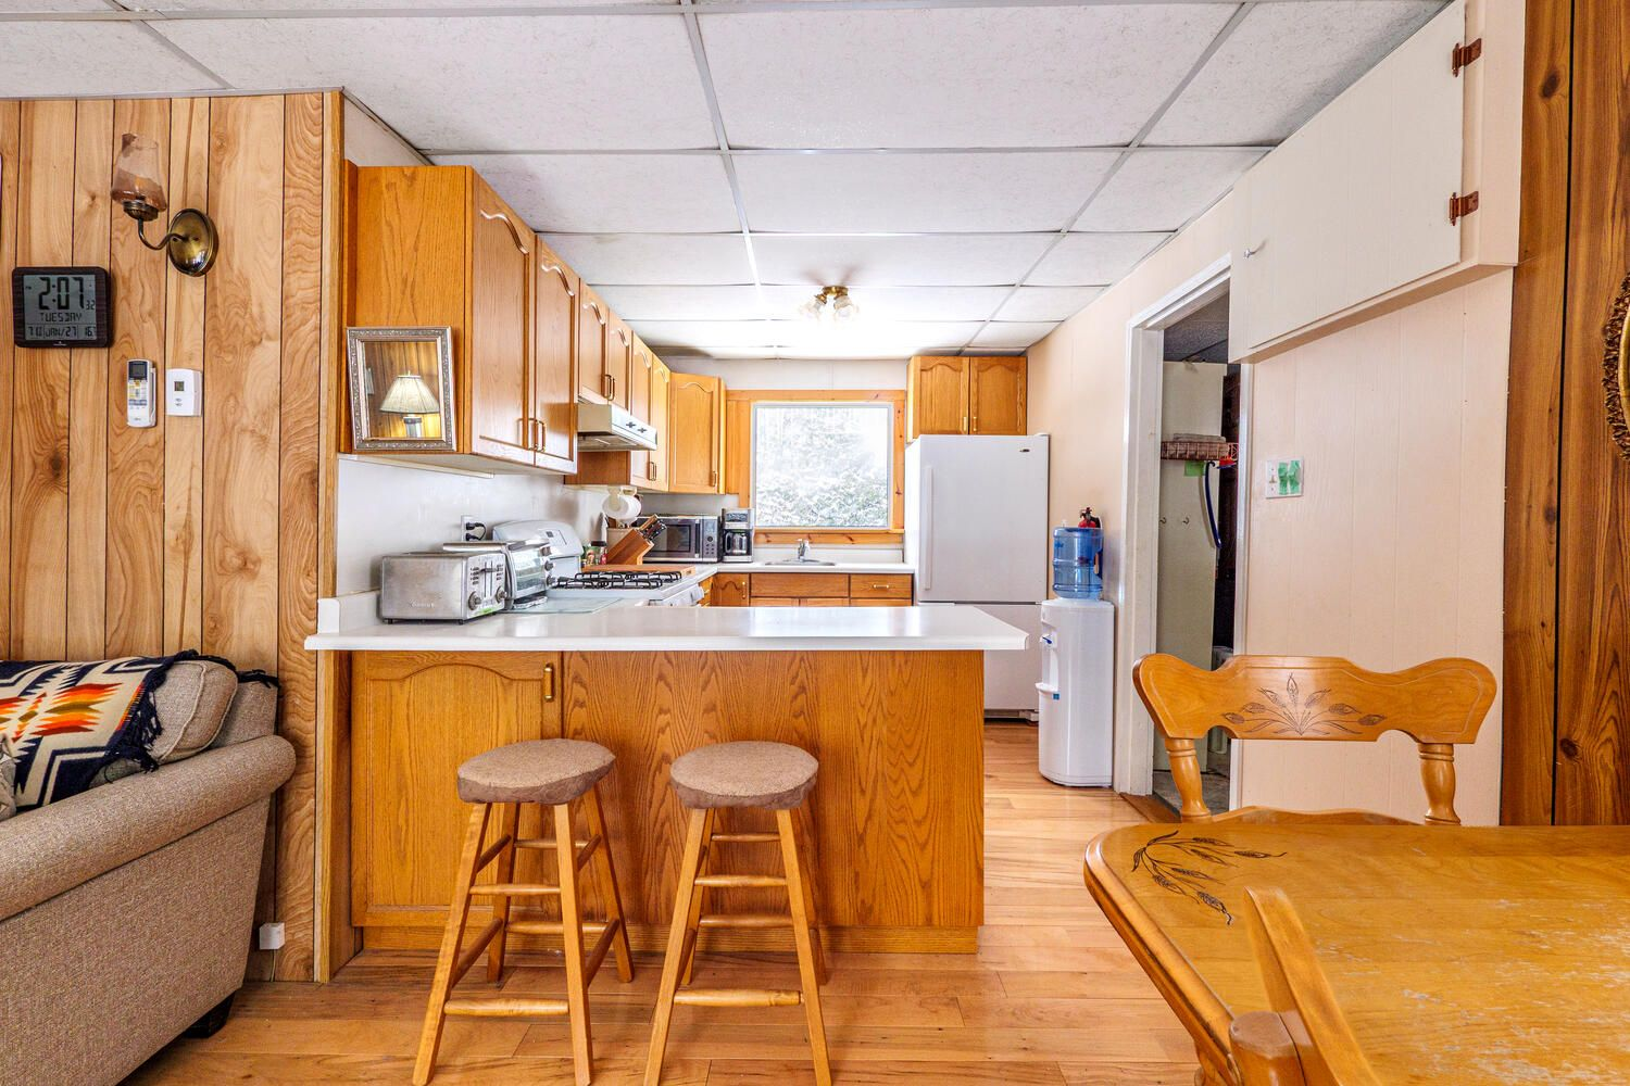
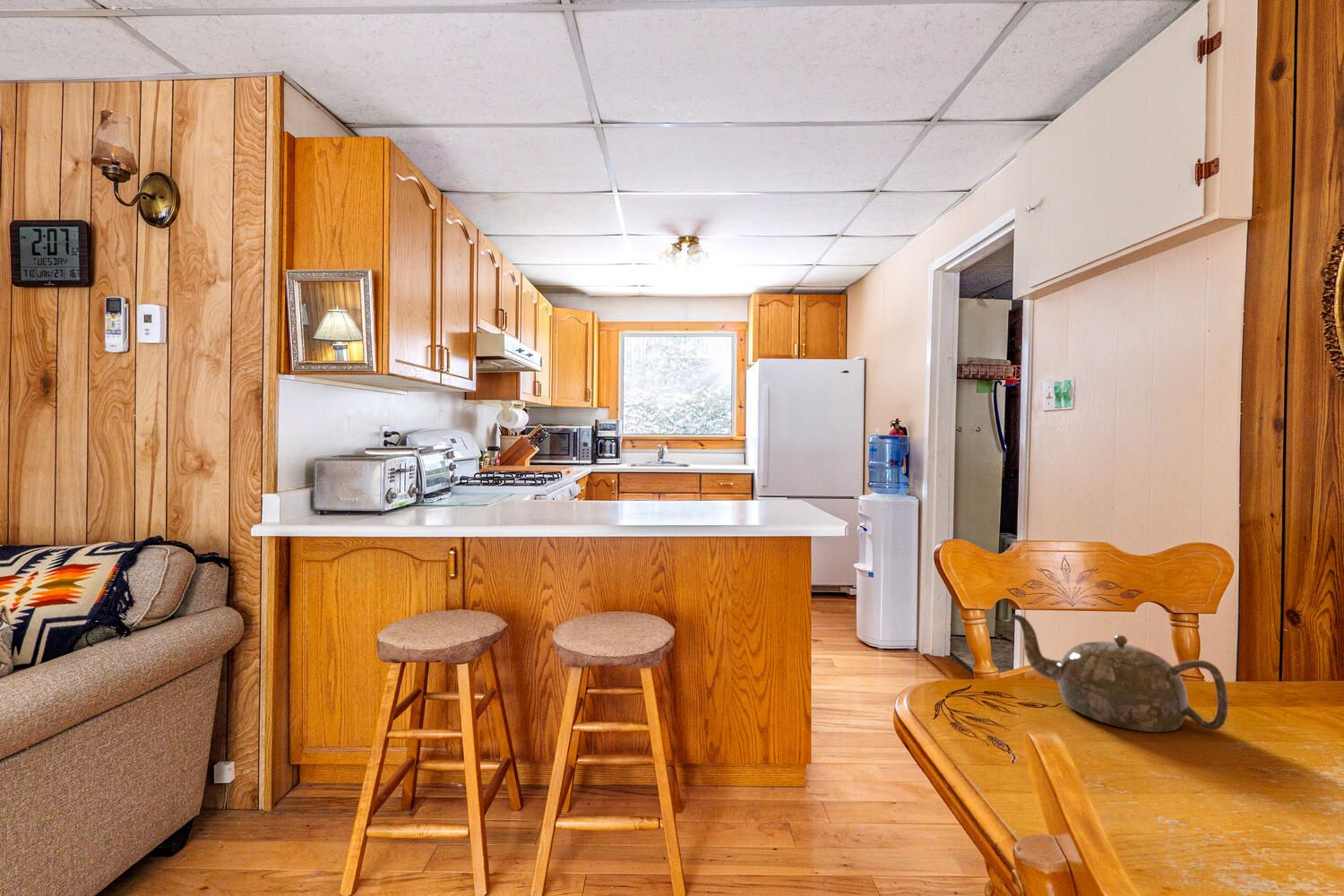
+ teapot (1108, 669)
